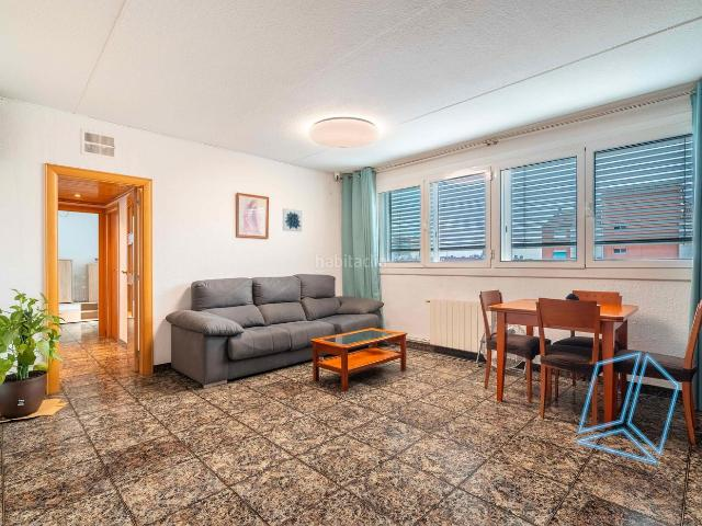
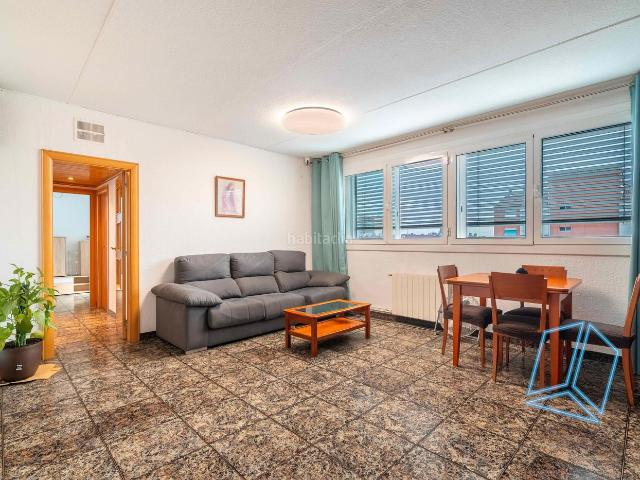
- wall art (292, 220)
